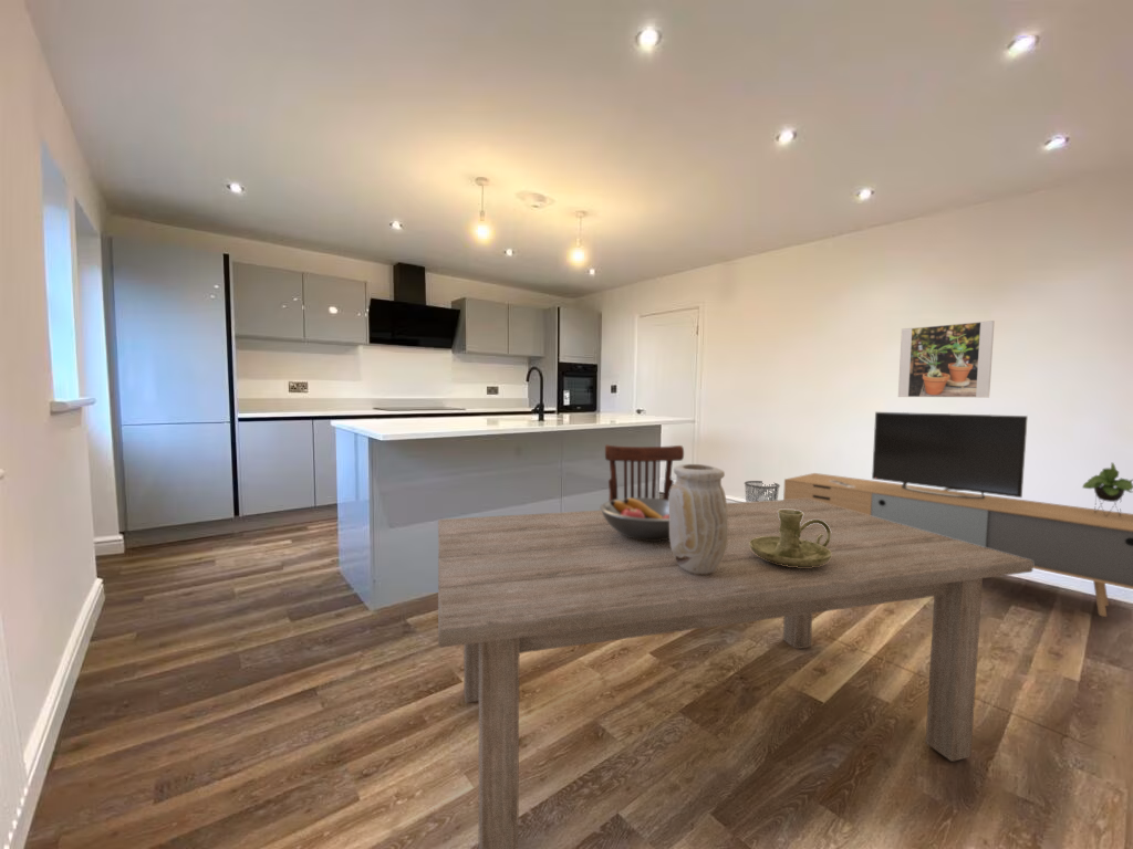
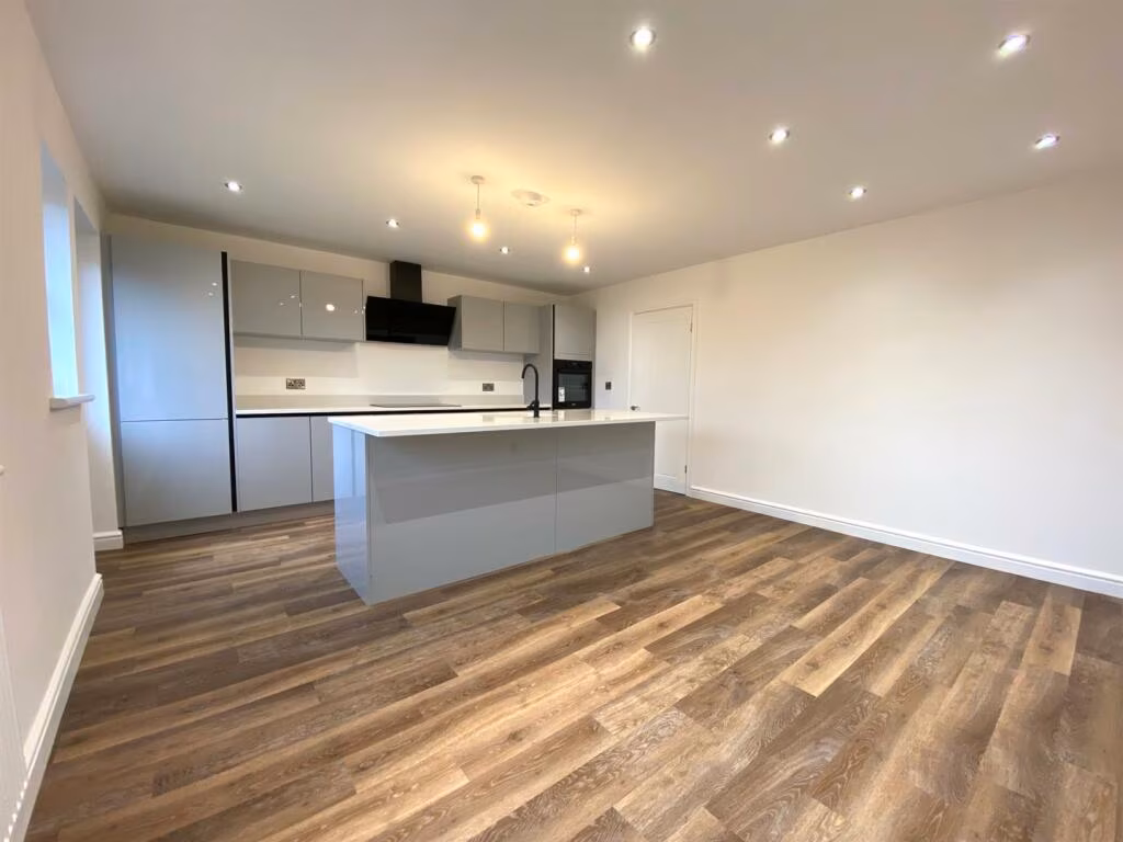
- dining table (696, 628)
- fruit bowl (647, 516)
- waste bin (761, 500)
- vase (696, 516)
- dining chair (645, 497)
- candle holder (796, 534)
- media console (937, 492)
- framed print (943, 360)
